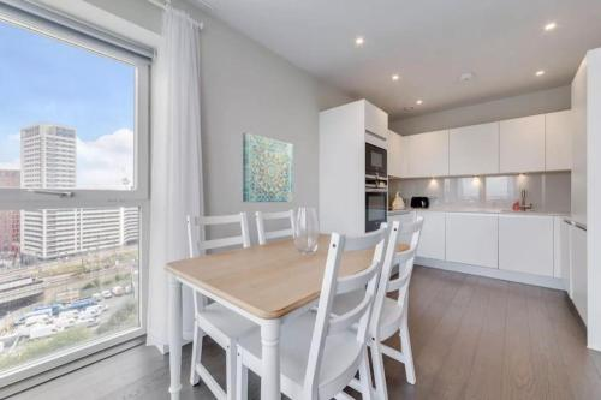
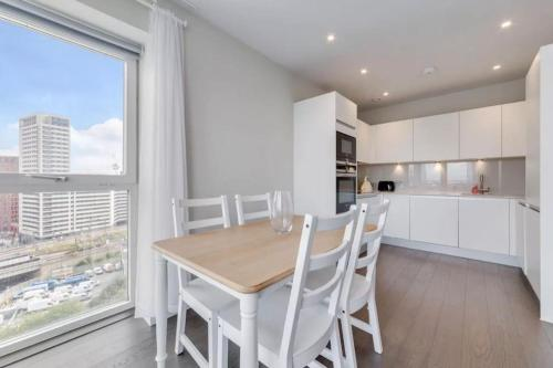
- wall art (269, 171)
